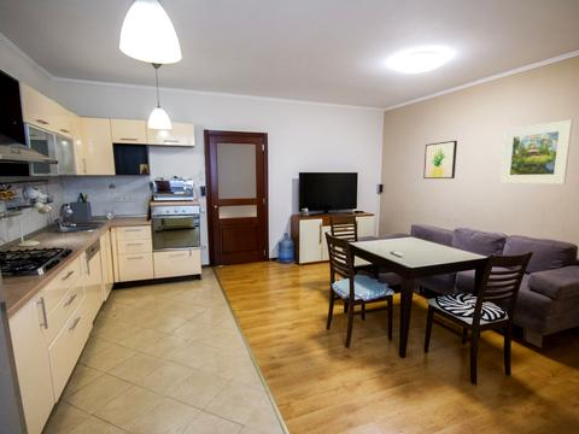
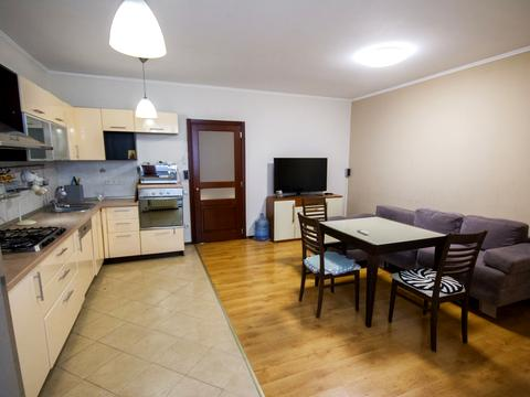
- wall art (439, 160)
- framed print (532, 154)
